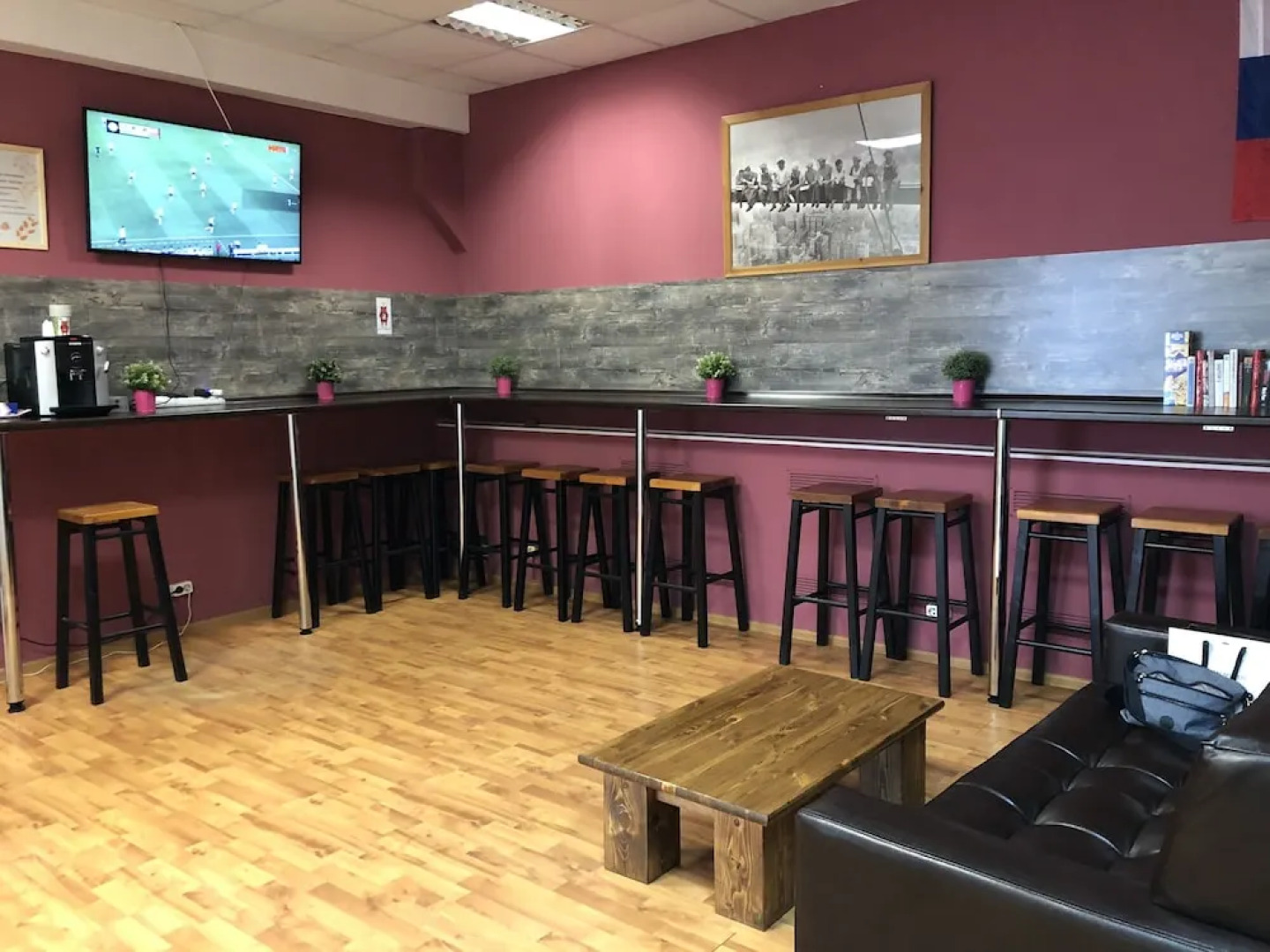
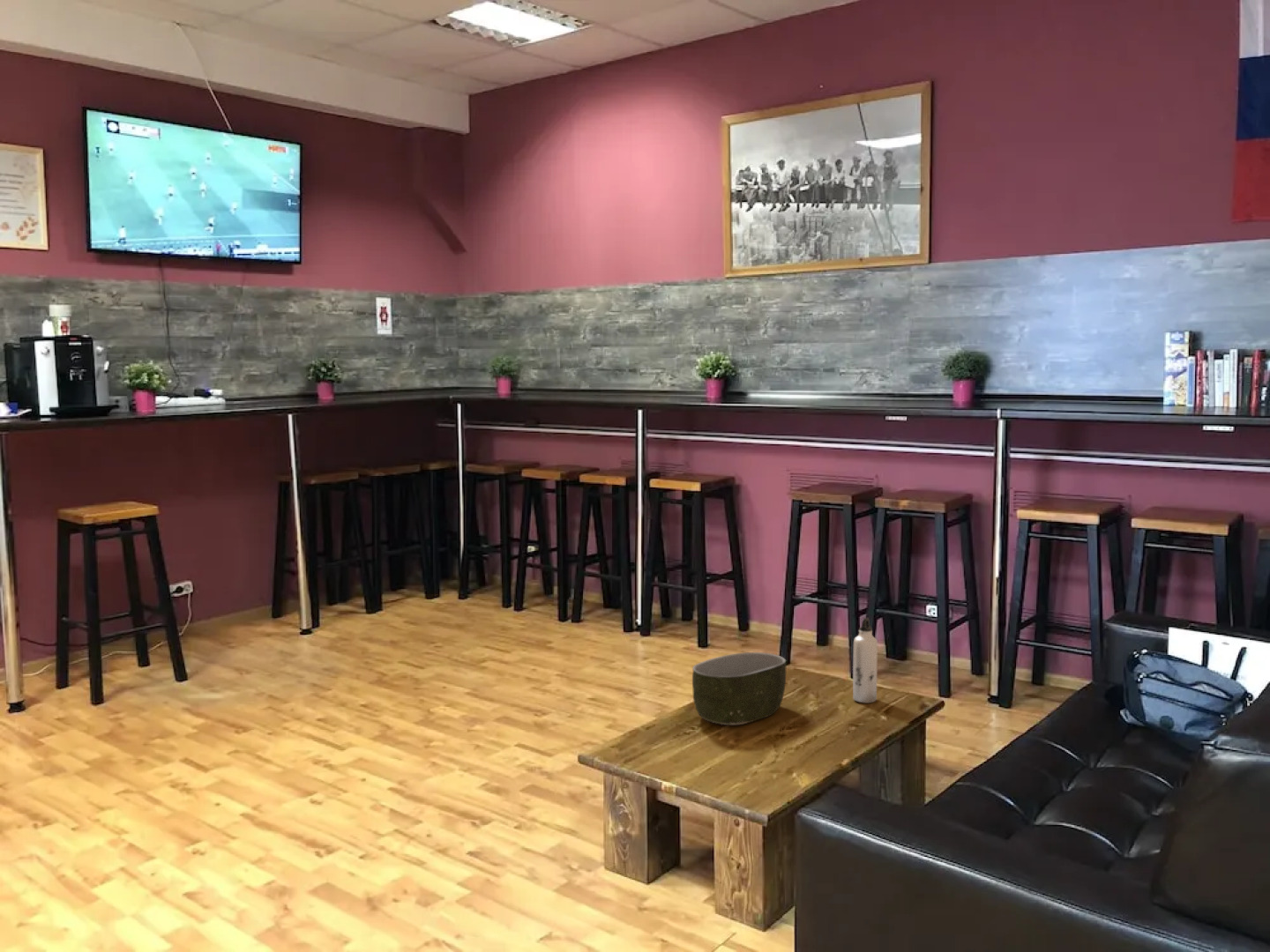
+ water bottle (865, 658)
+ bowl (738, 688)
